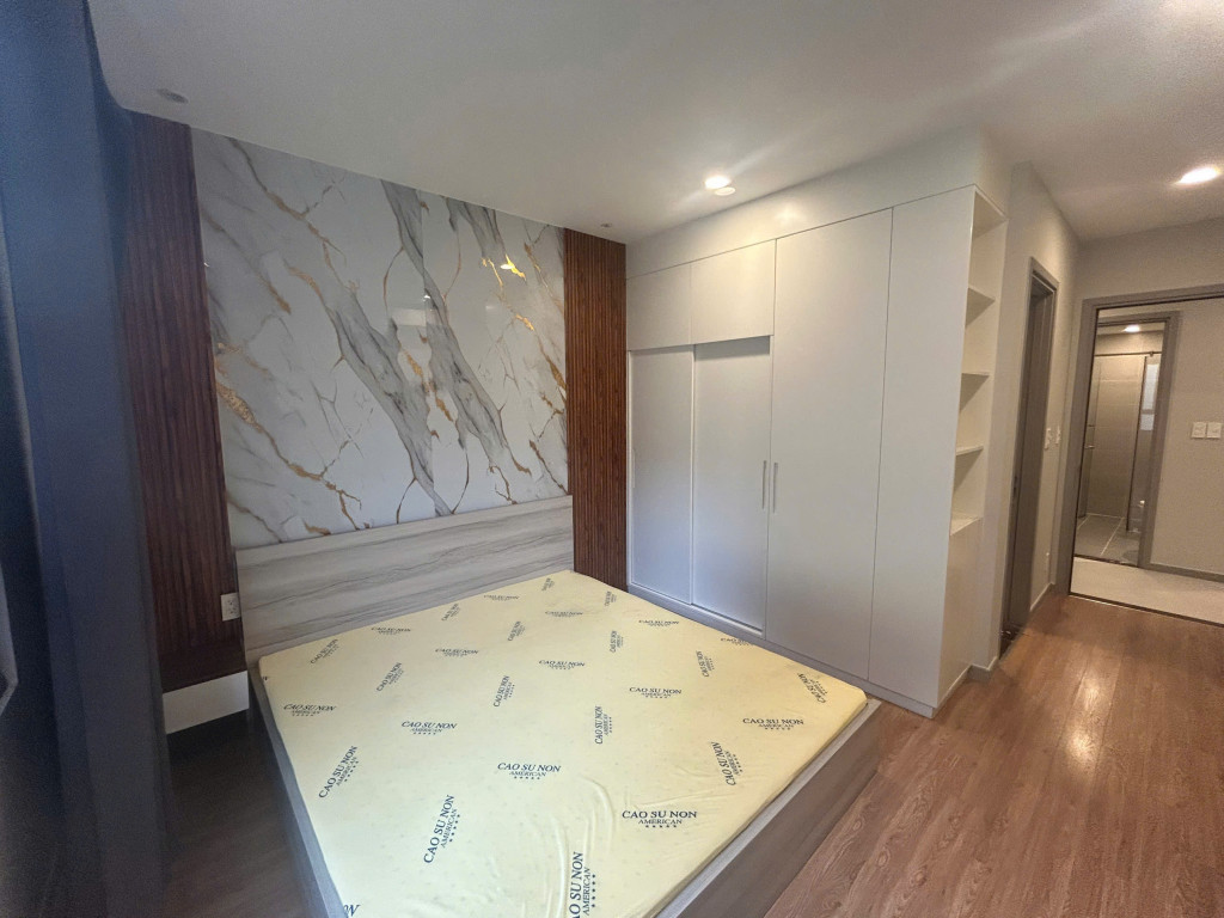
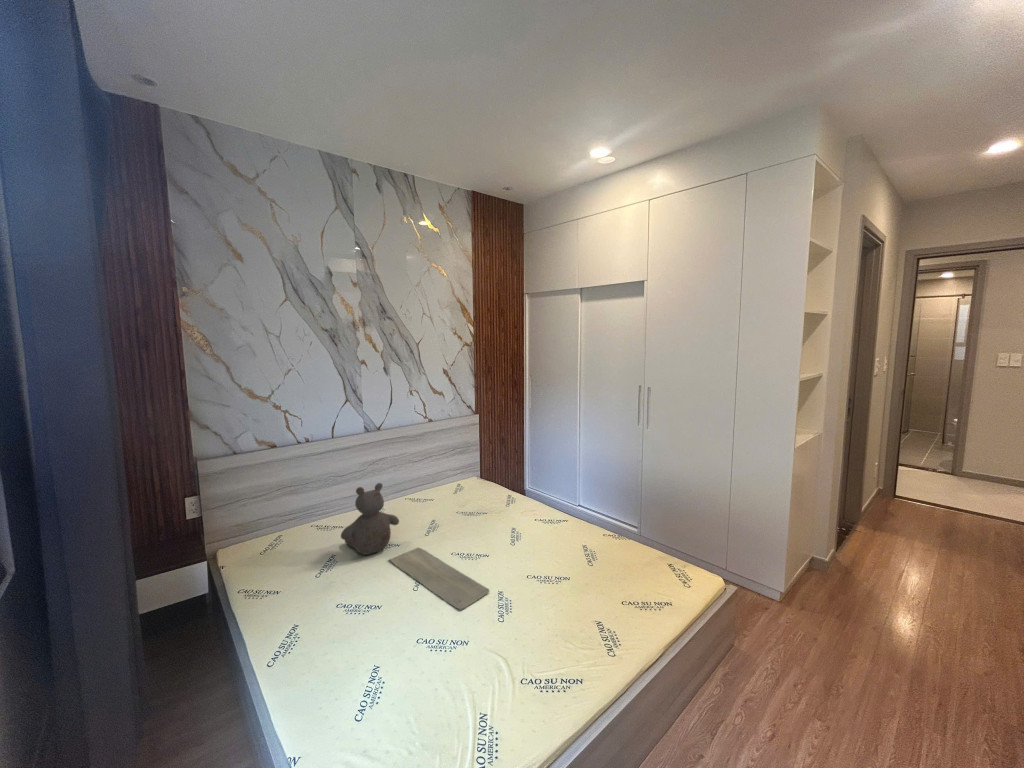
+ teddy bear (367, 515)
+ bath mat (436, 574)
